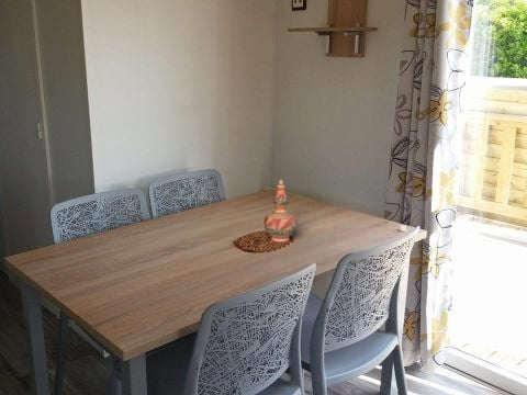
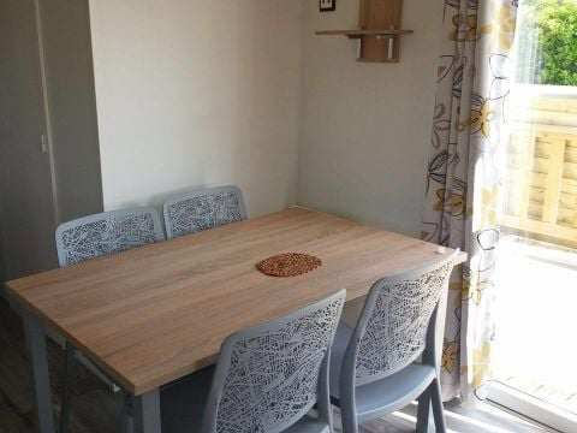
- decorative vase (280, 210)
